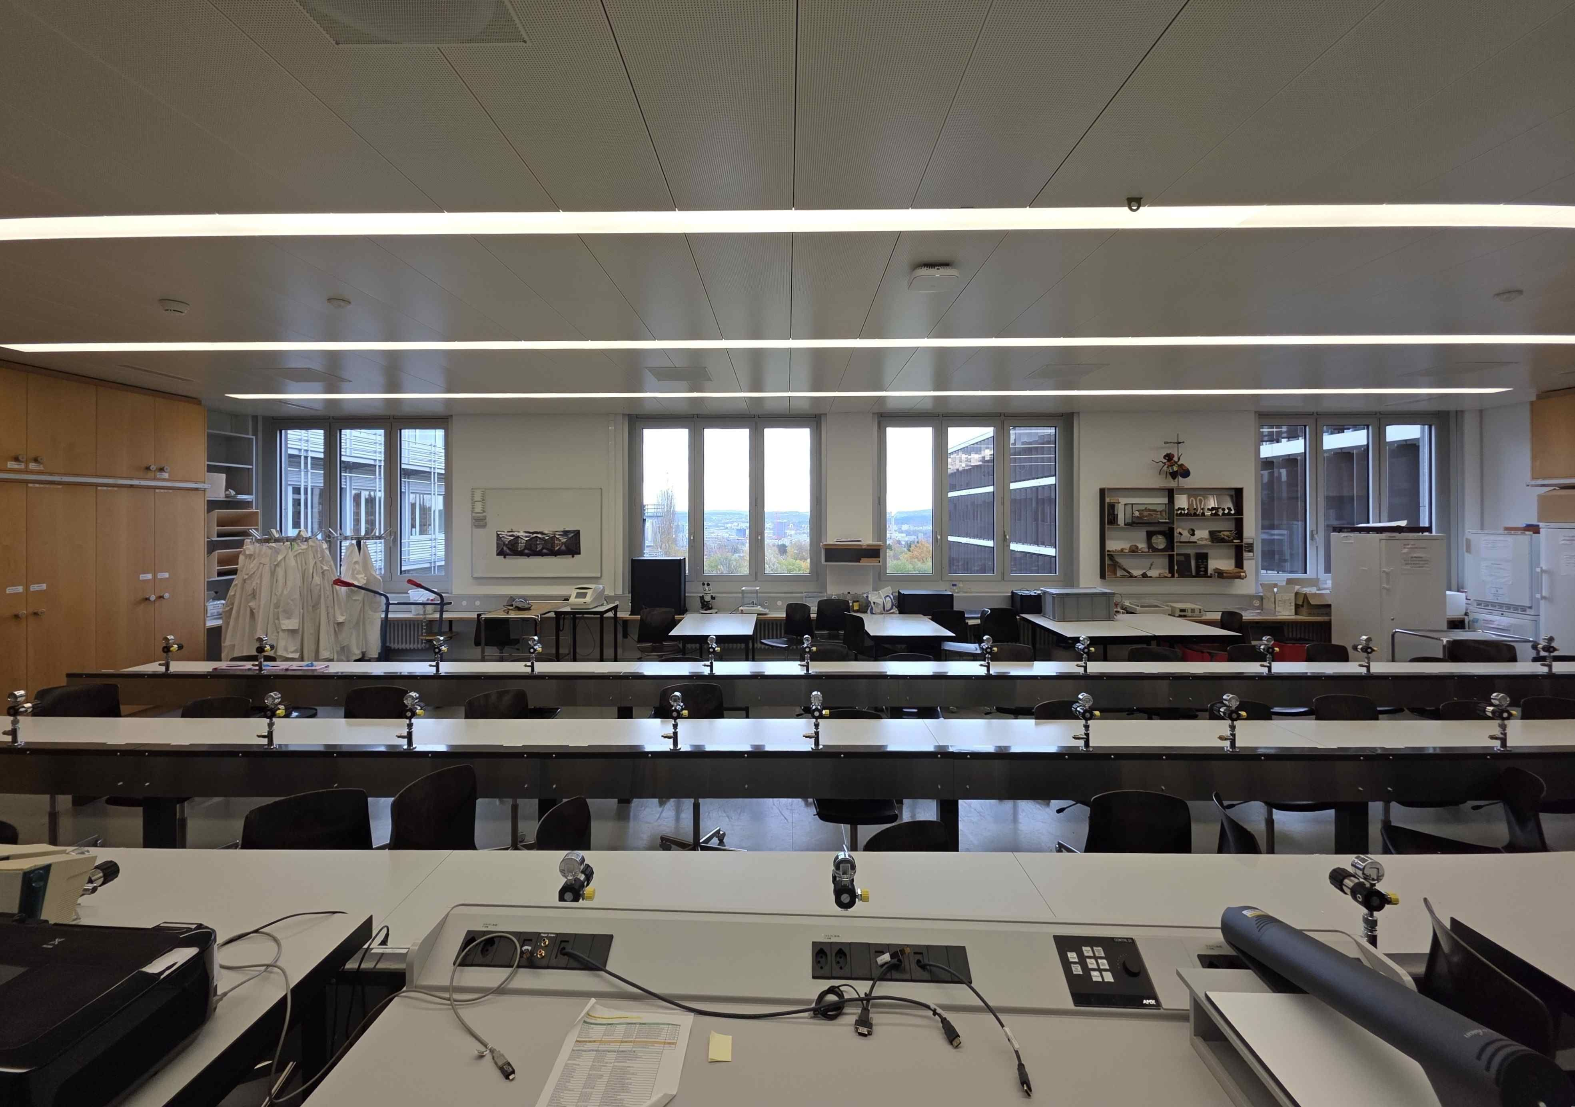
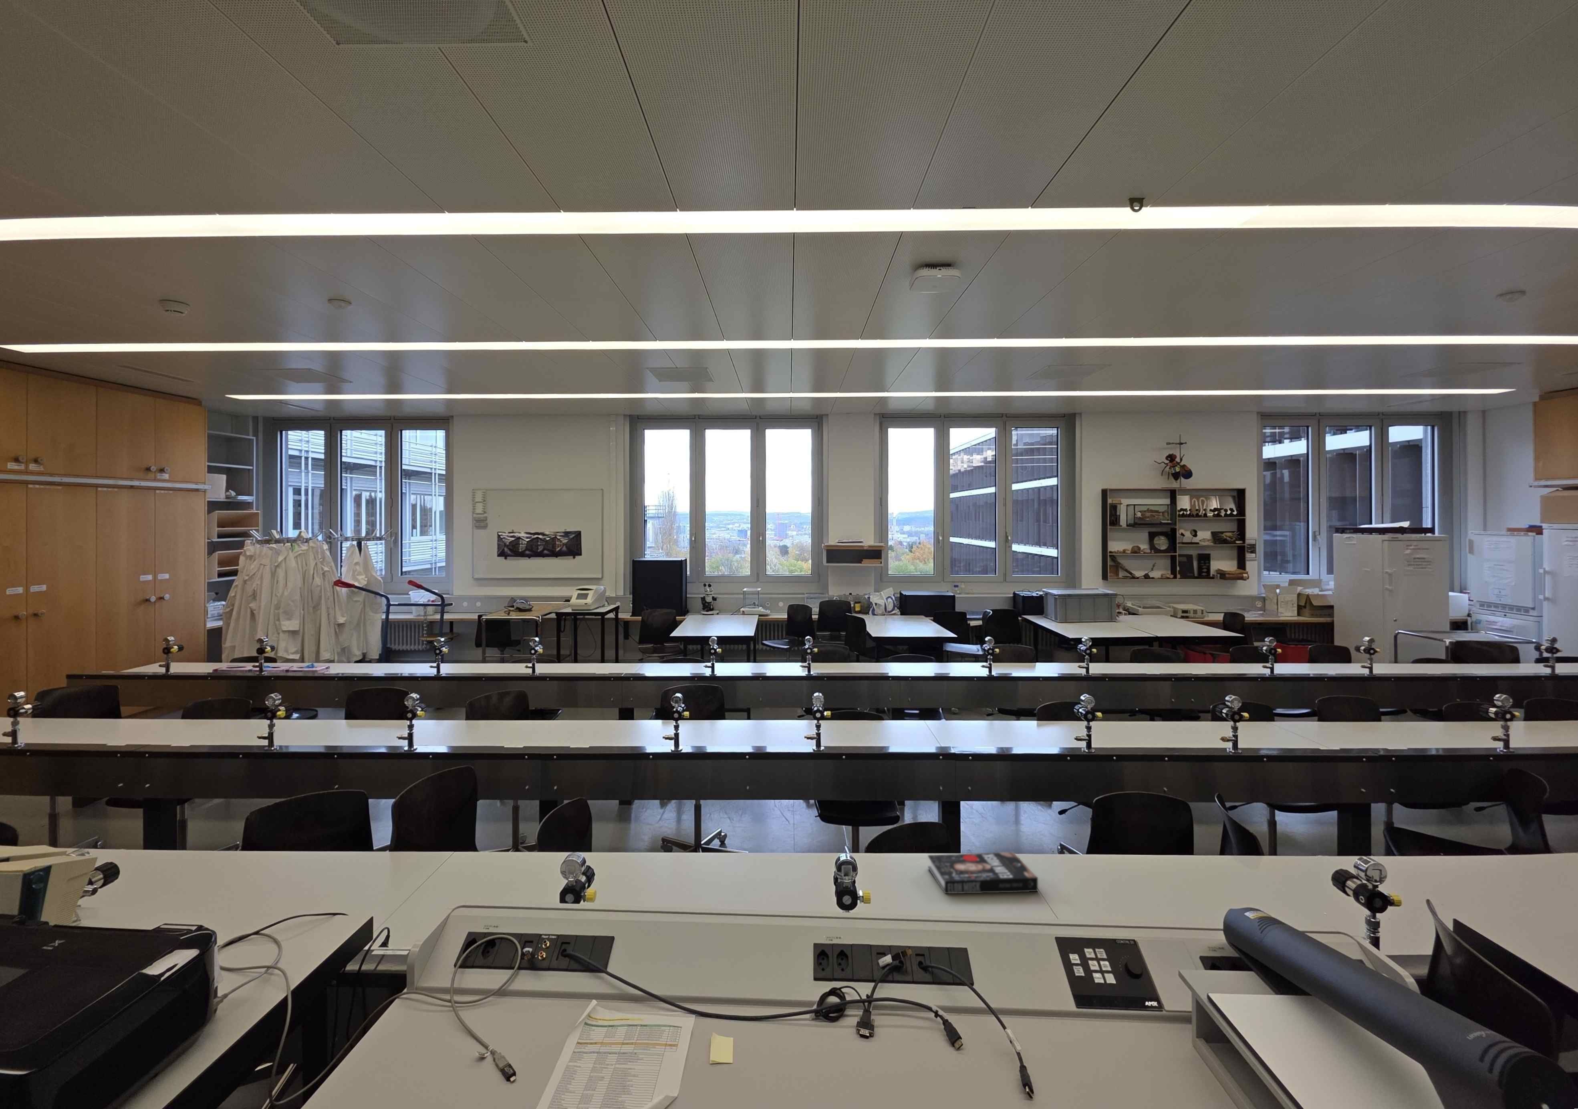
+ book (980, 873)
